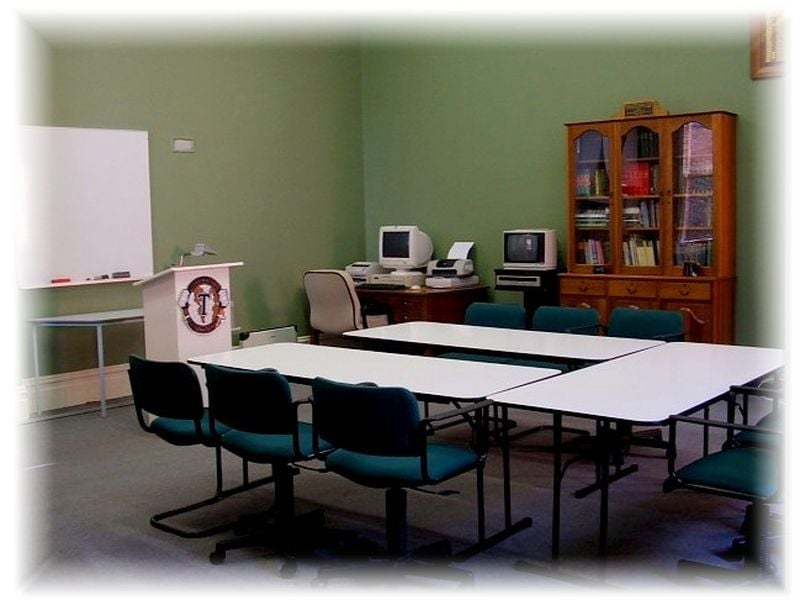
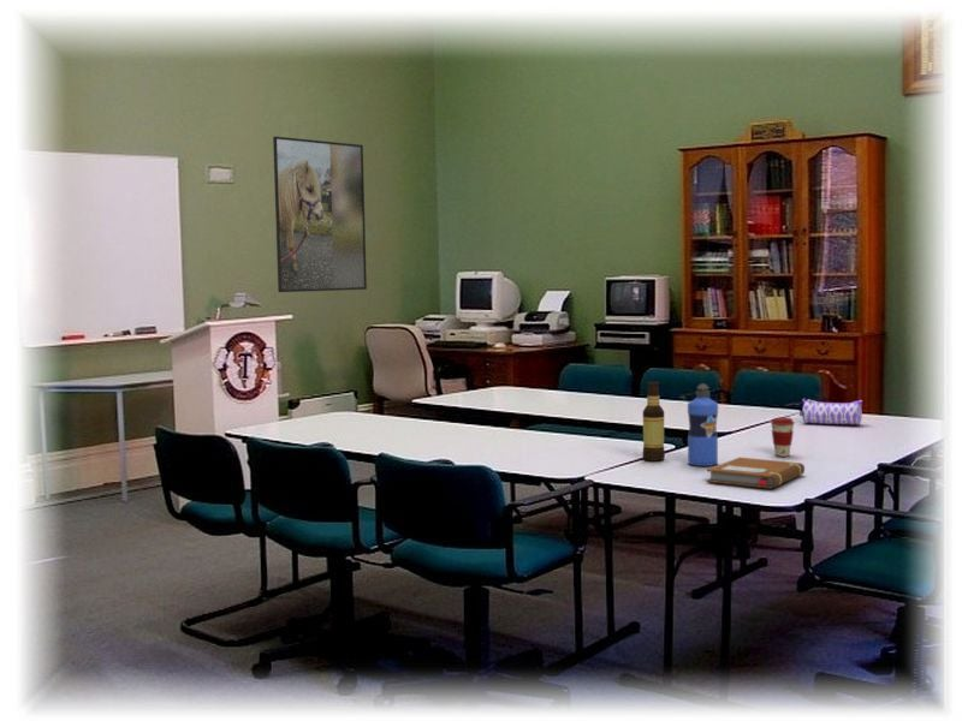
+ water bottle (702, 423)
+ bottle (653, 419)
+ pencil case (831, 411)
+ notebook (755, 472)
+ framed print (321, 216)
+ coffee cup (782, 436)
